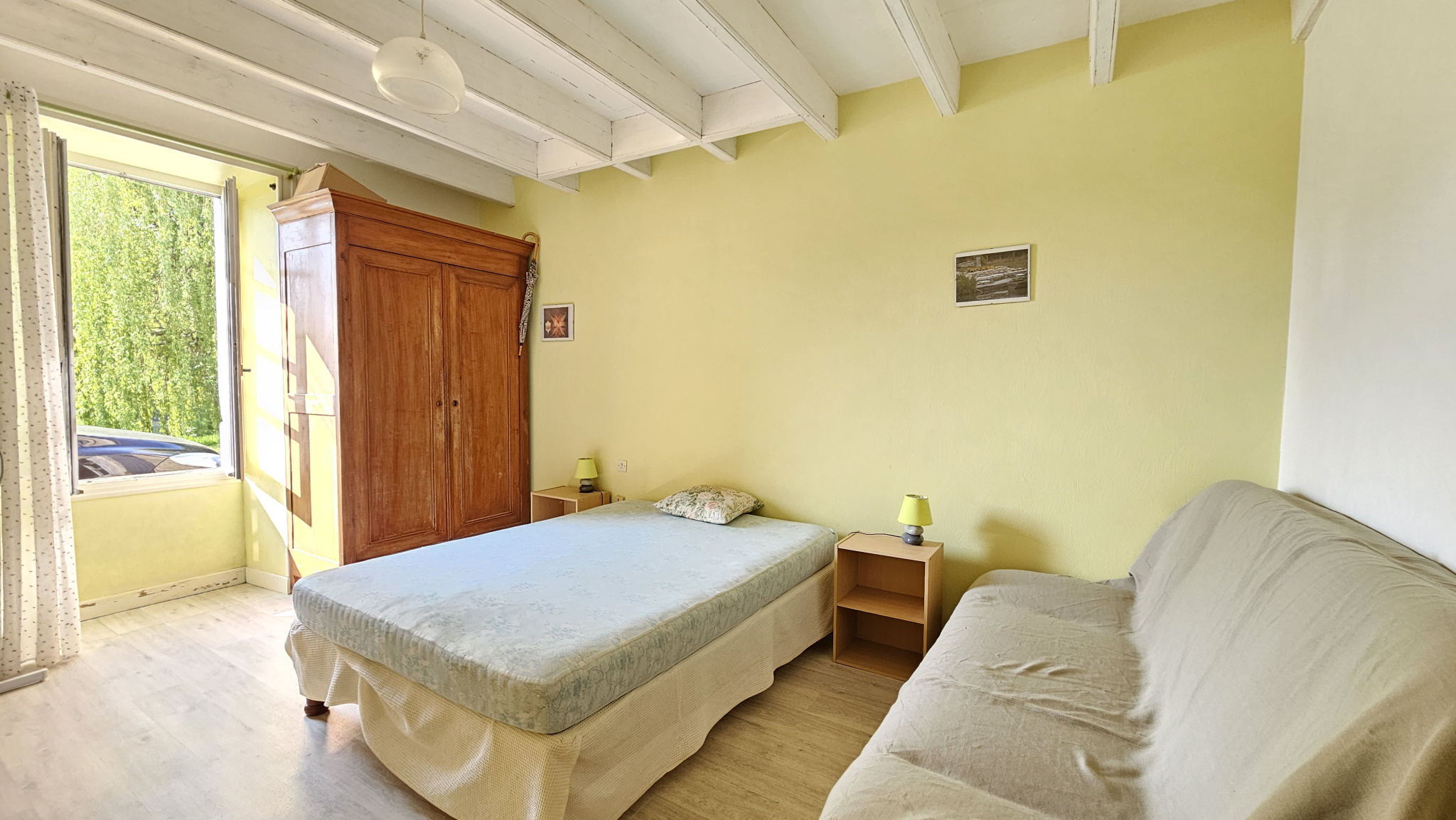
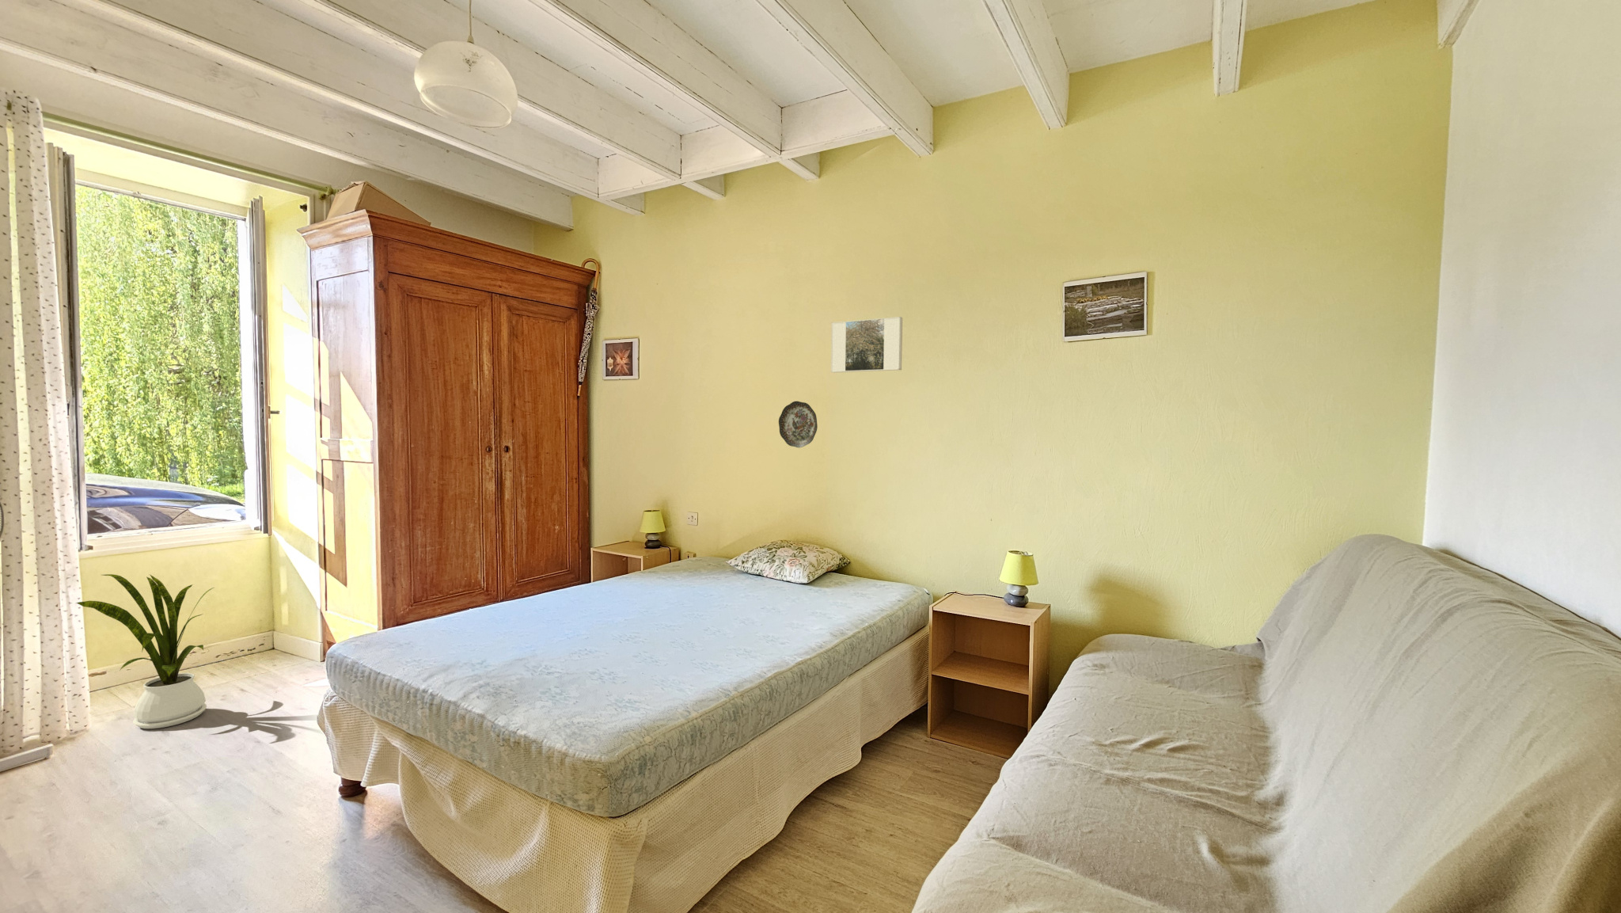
+ house plant (159, 642)
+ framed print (865, 345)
+ decorative plate (798, 424)
